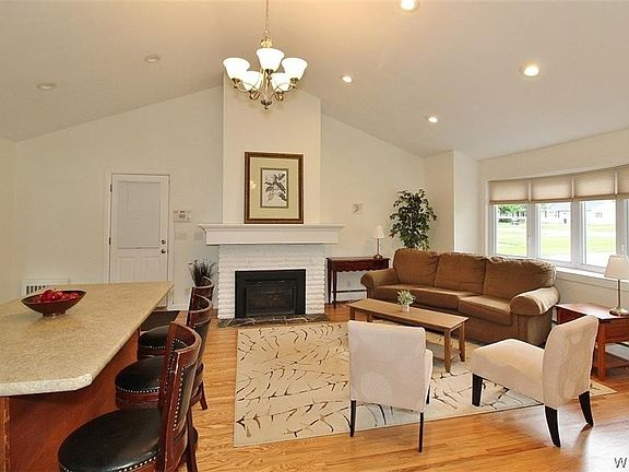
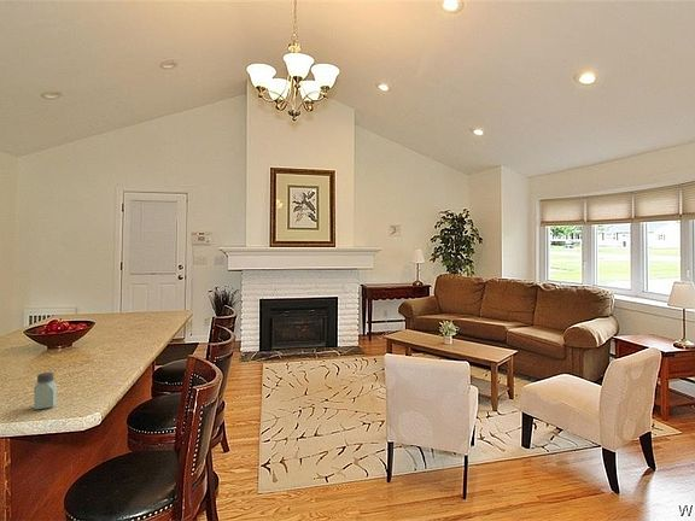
+ saltshaker (45, 390)
